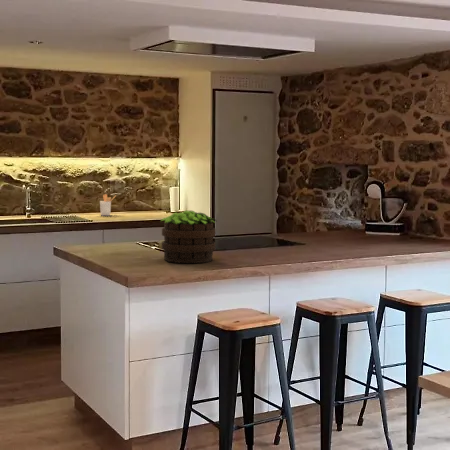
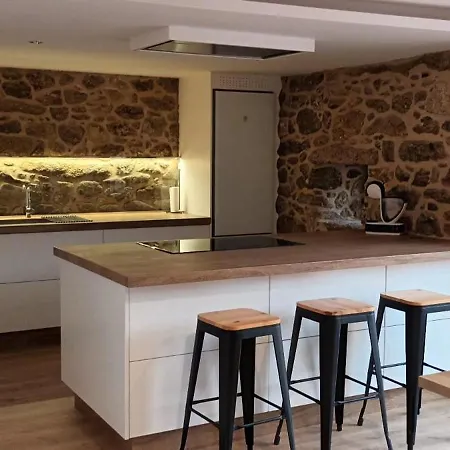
- potted plant (188, 235)
- utensil holder (108, 204)
